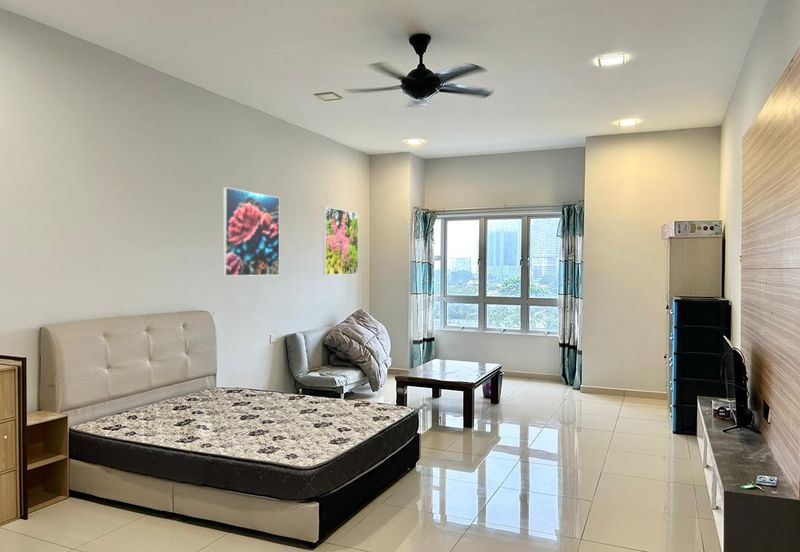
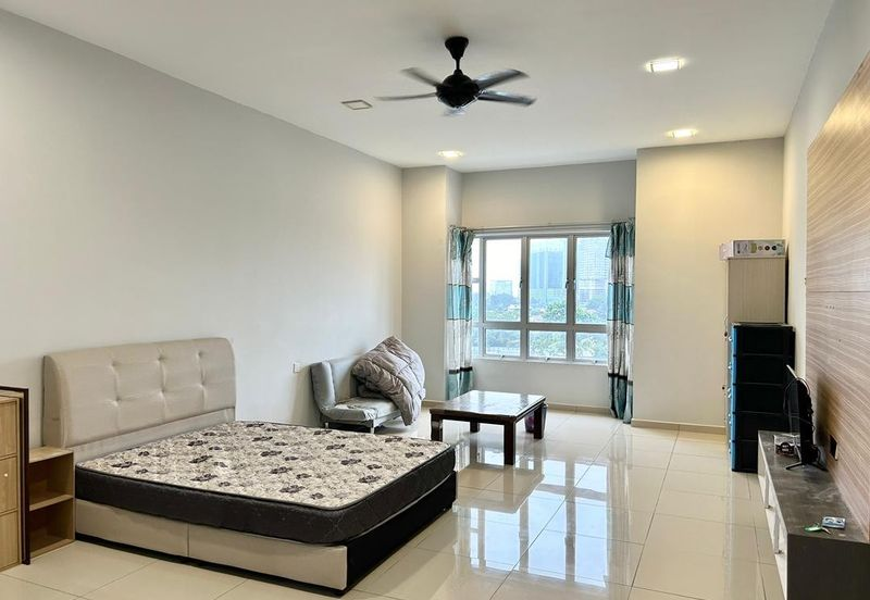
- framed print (341, 242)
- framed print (253, 234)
